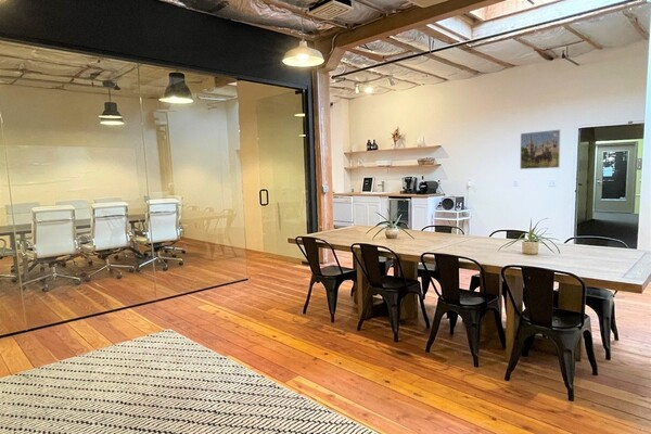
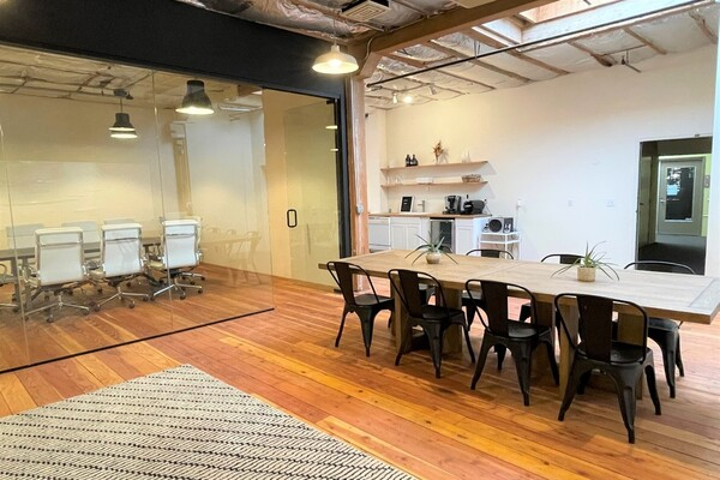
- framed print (539, 150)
